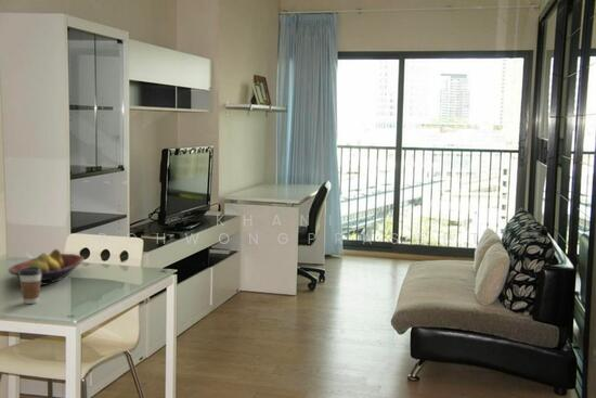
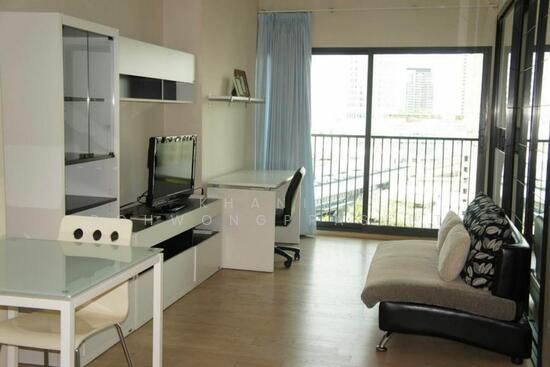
- fruit bowl (48, 265)
- coffee cup (30, 285)
